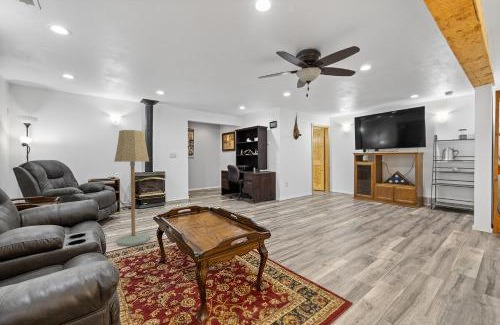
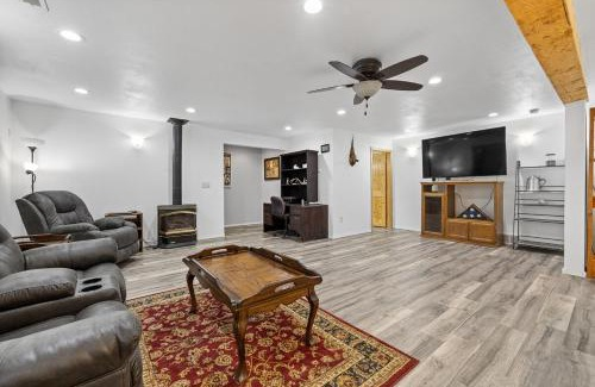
- floor lamp (132, 186)
